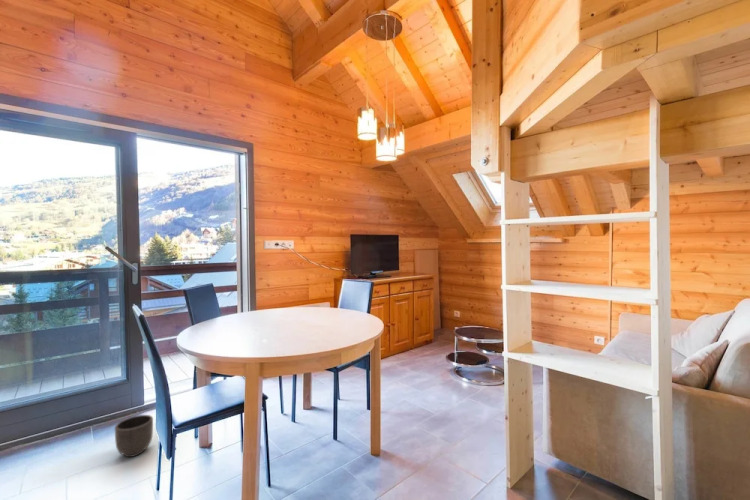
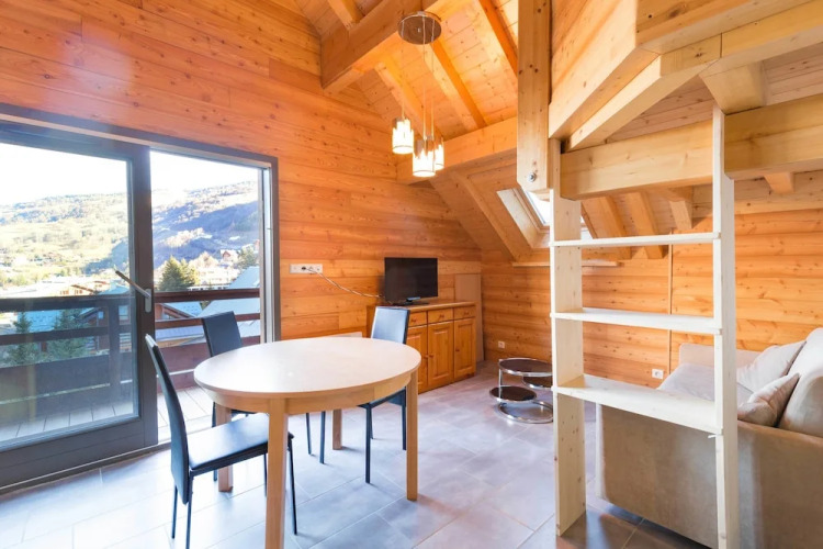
- planter (134, 437)
